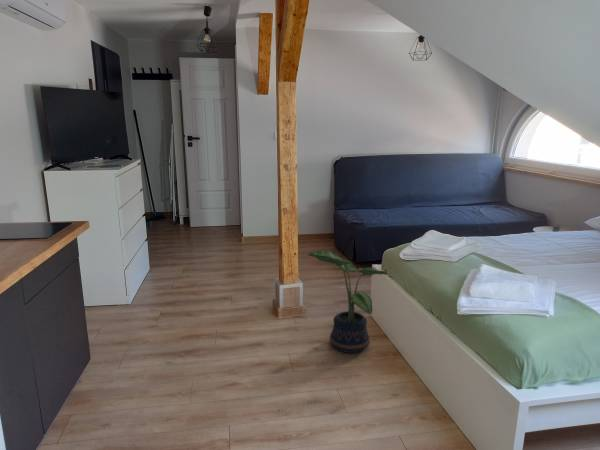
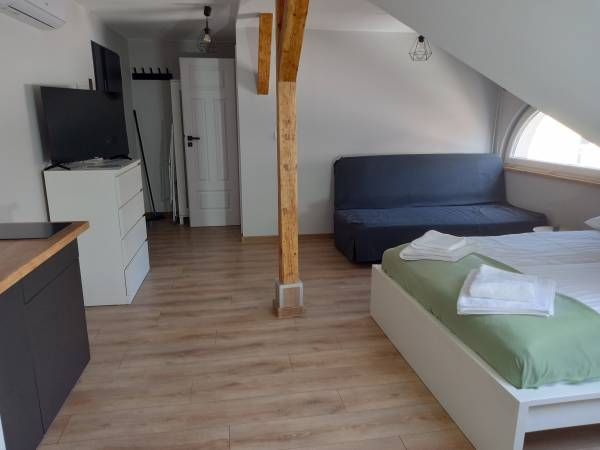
- potted plant (347, 293)
